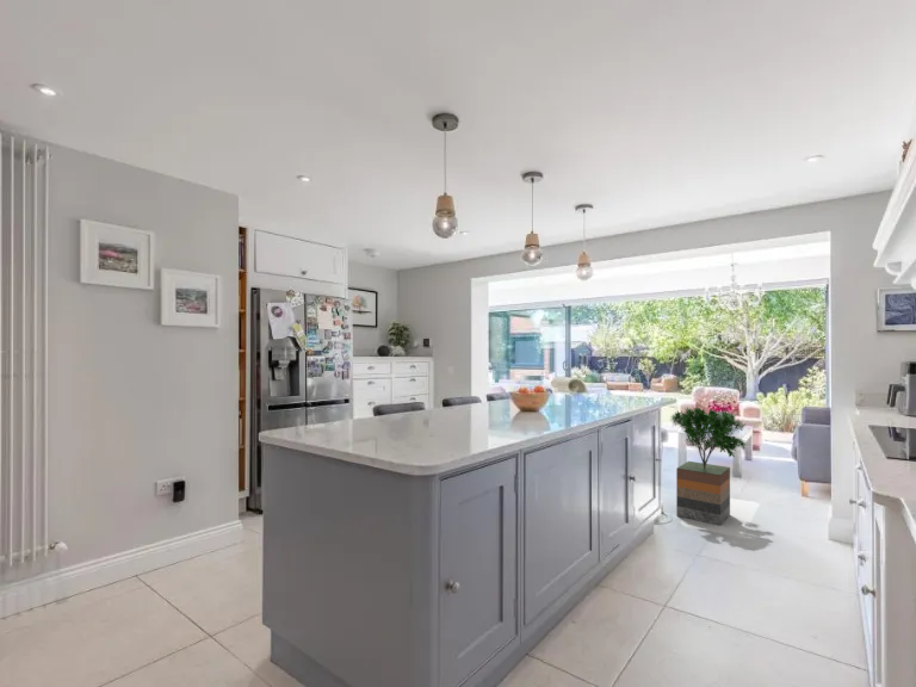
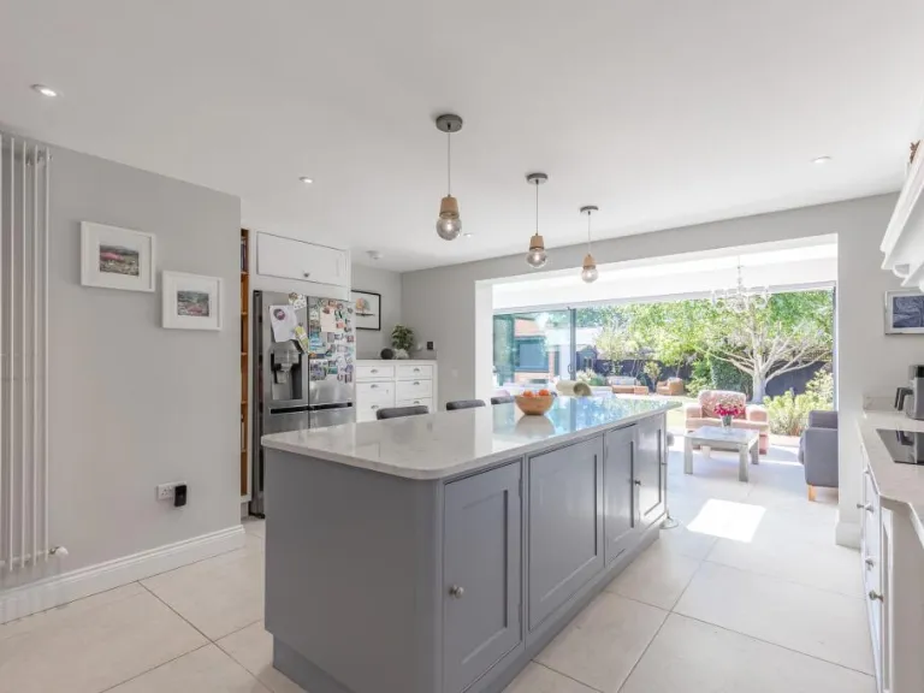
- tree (706, 462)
